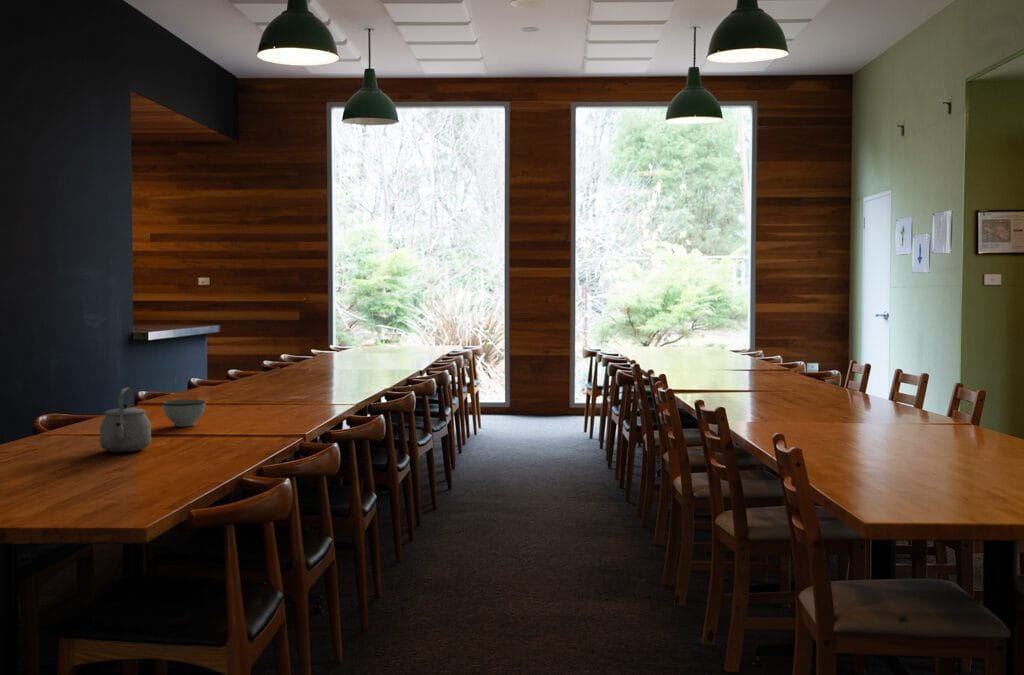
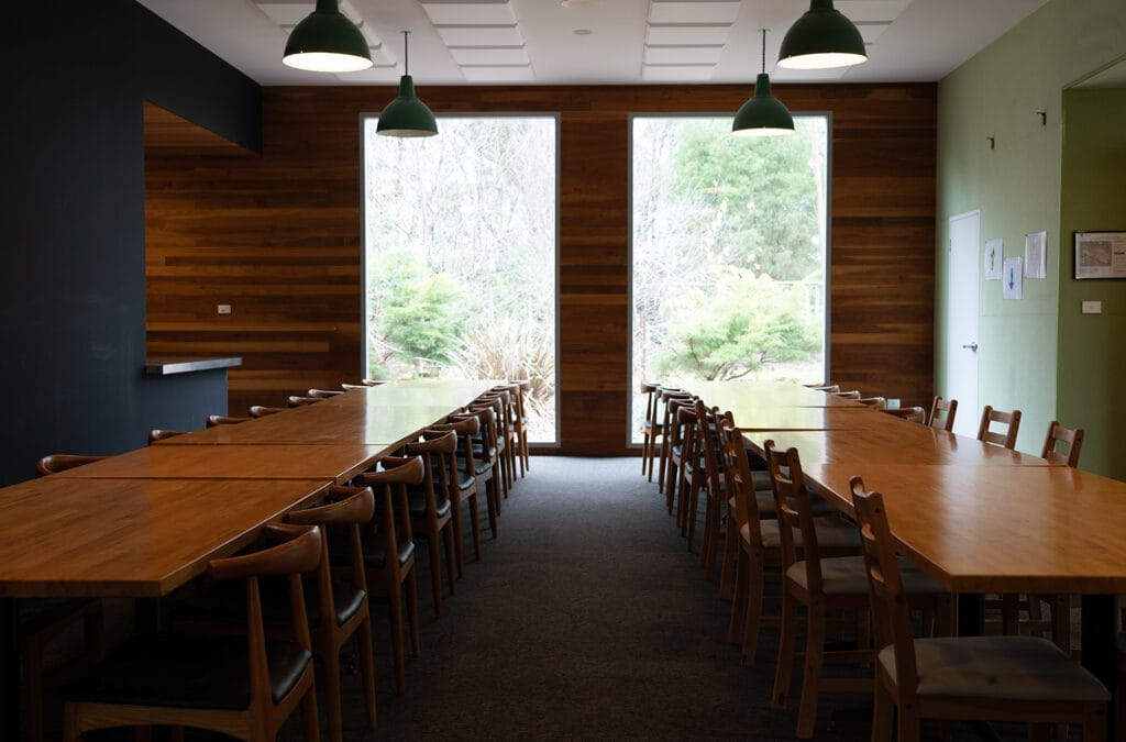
- tea kettle (124, 420)
- bowl (184, 413)
